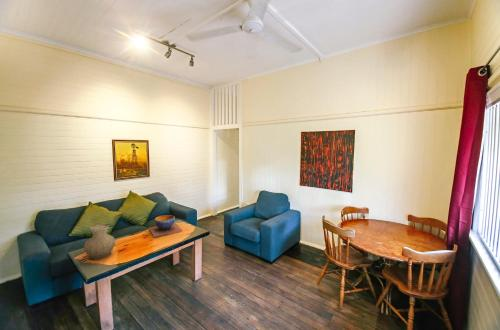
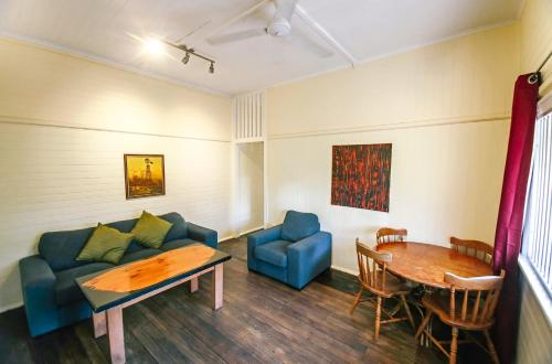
- decorative bowl (165, 224)
- vase (100, 241)
